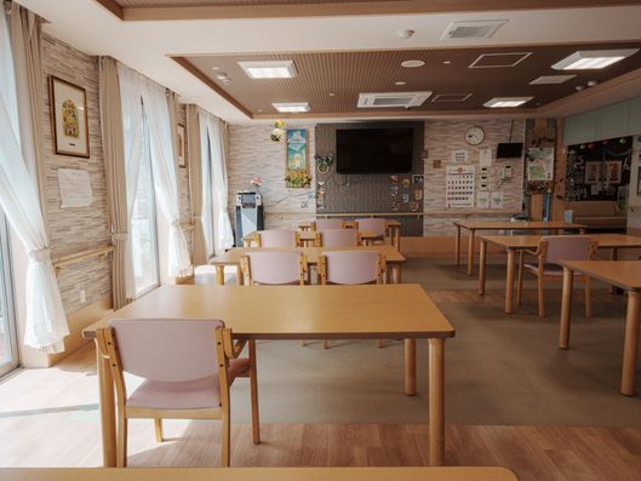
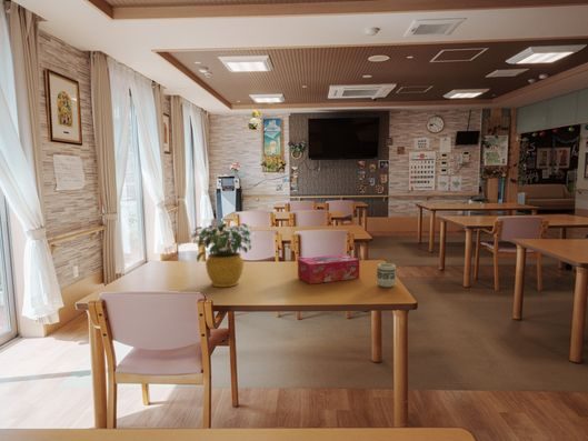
+ tissue box (328, 268)
+ potted flower (225, 251)
+ cup (386, 274)
